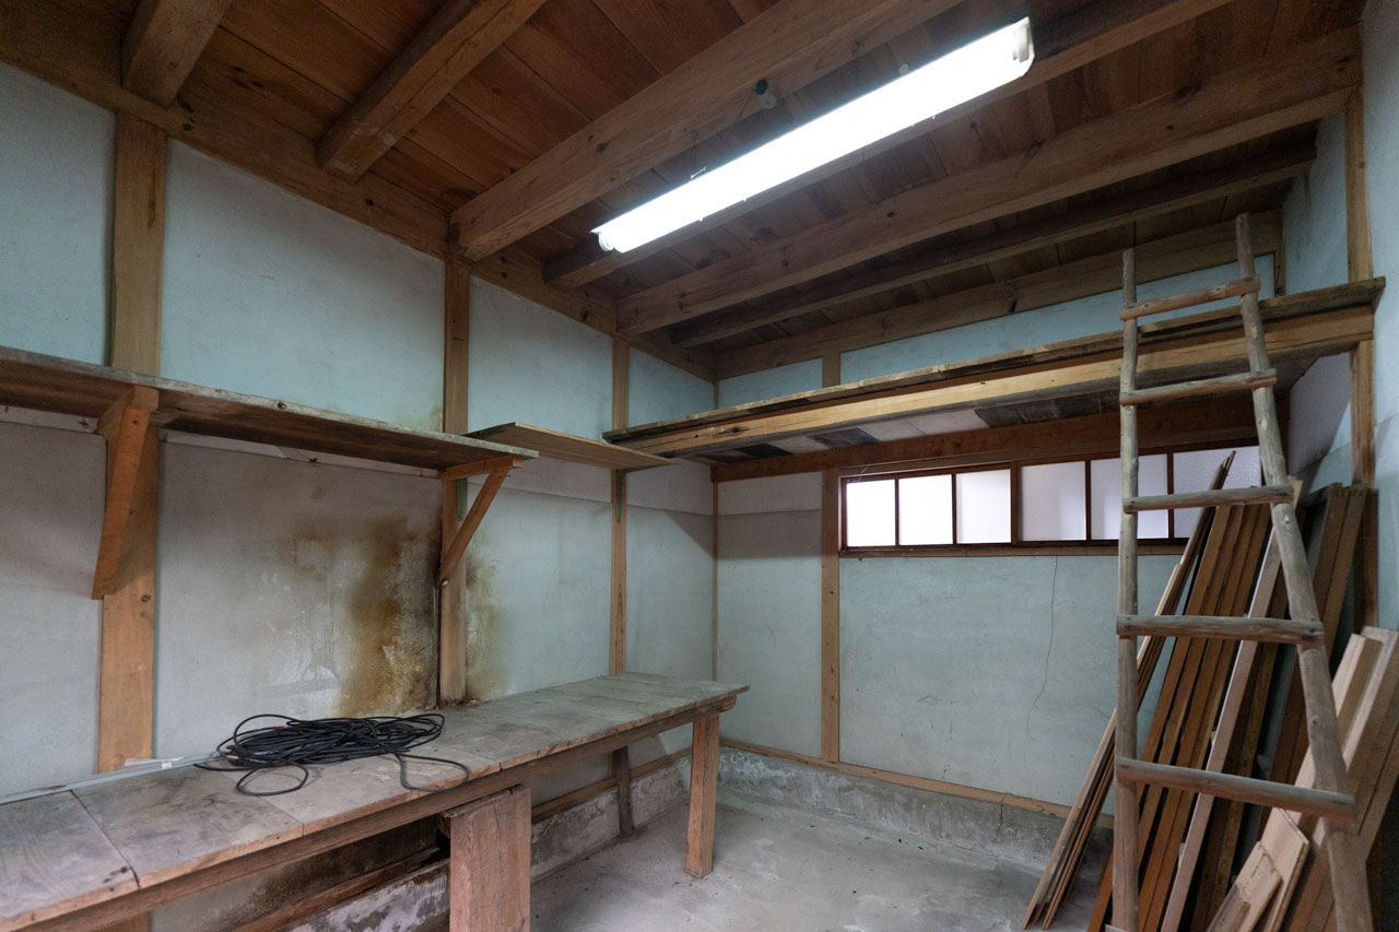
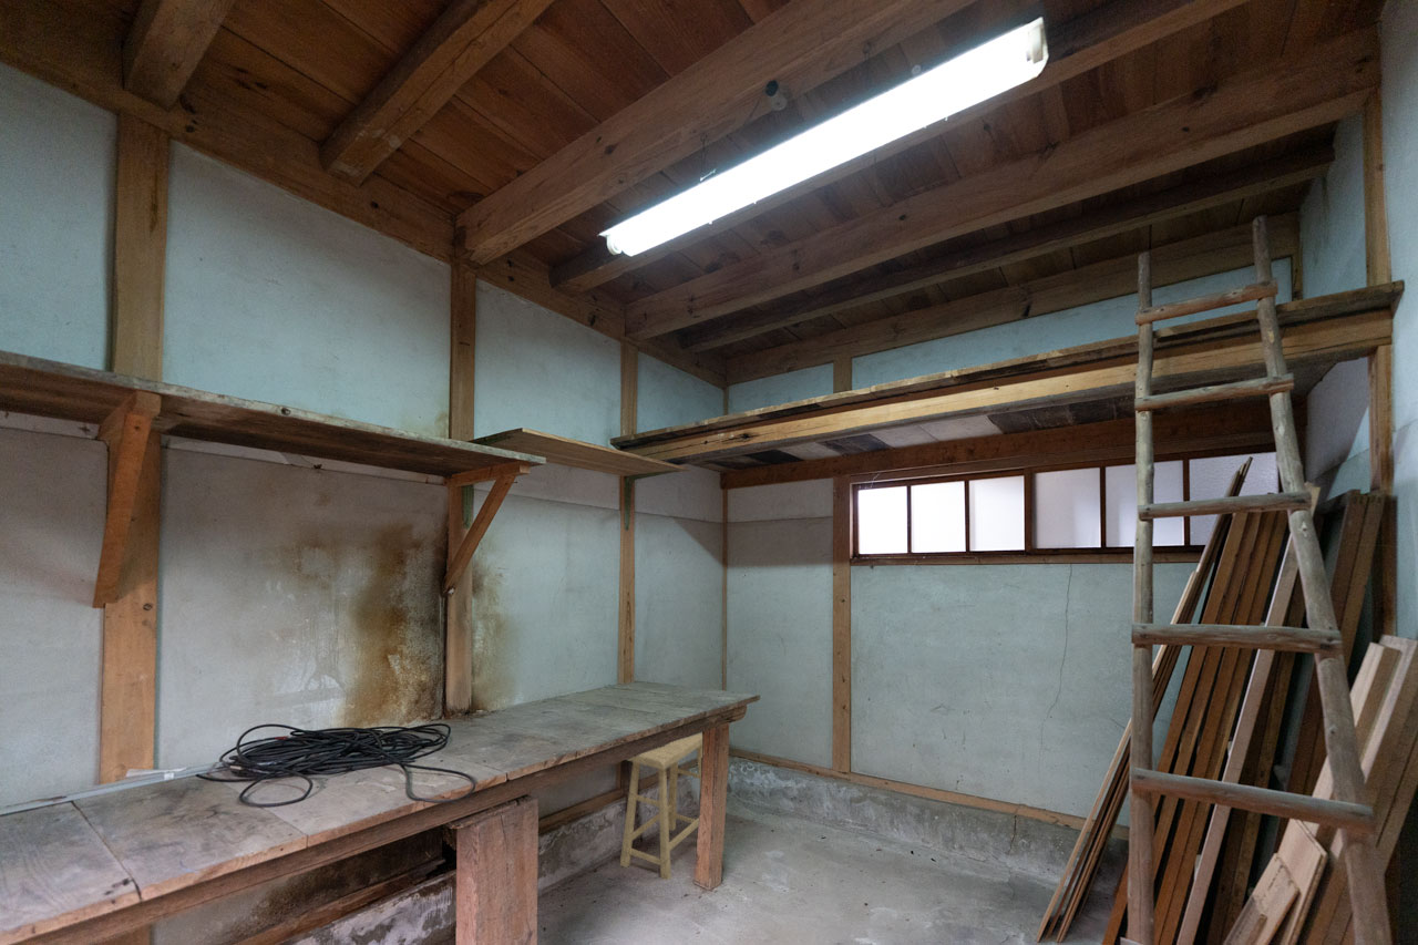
+ stool (668, 797)
